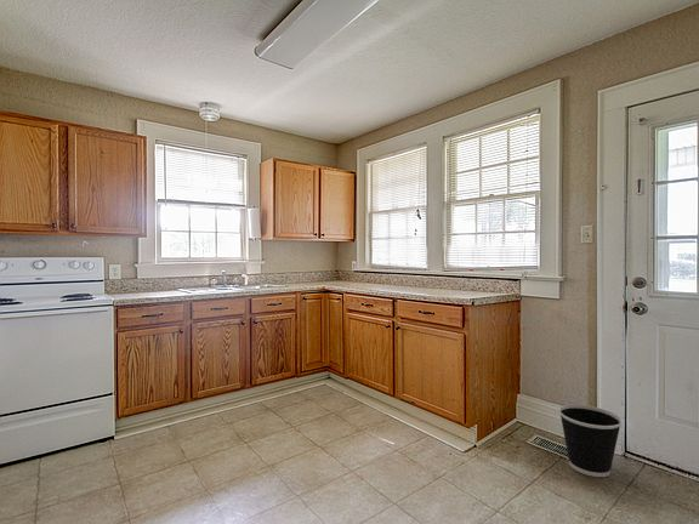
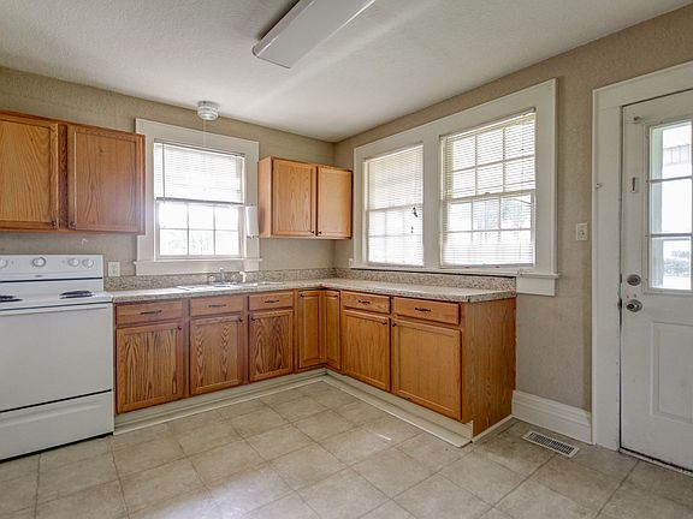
- wastebasket (589, 440)
